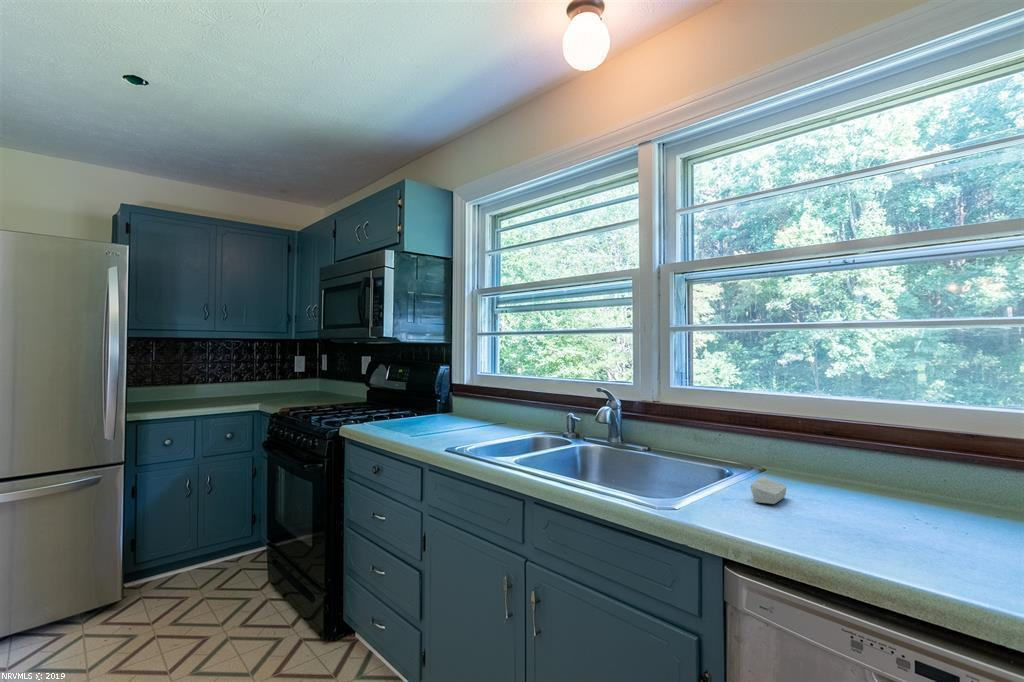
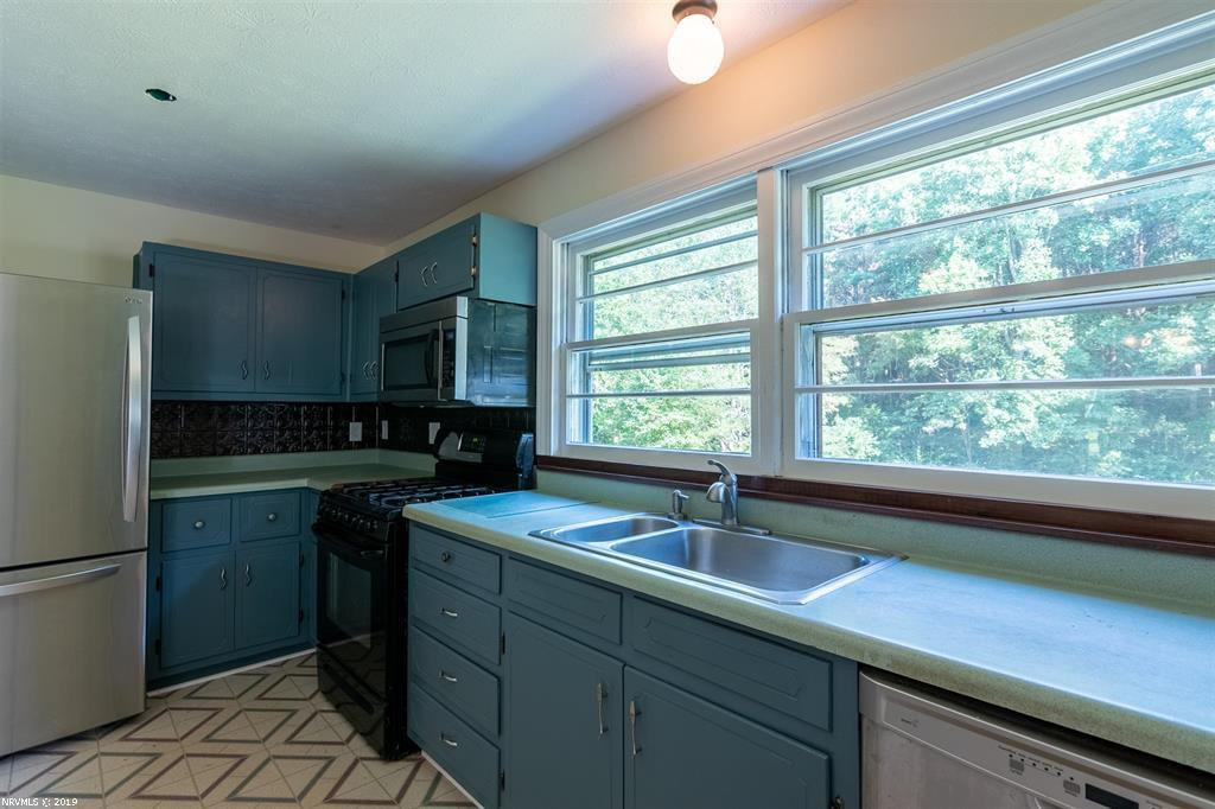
- soap bar (767, 490)
